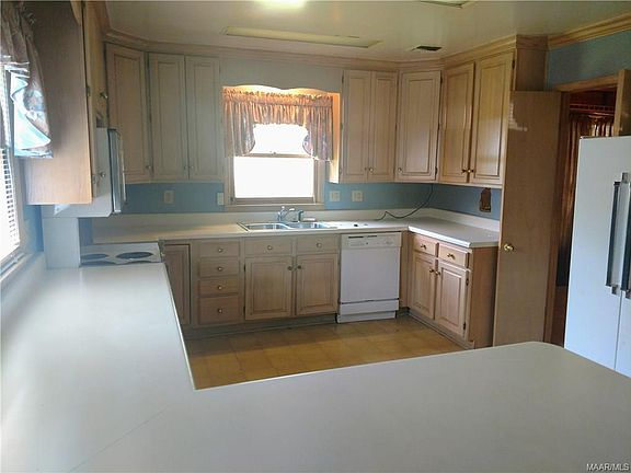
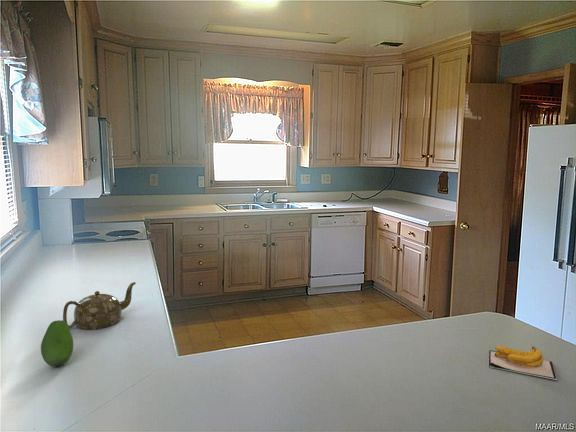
+ banana (521, 357)
+ fruit (56, 342)
+ teapot (101, 305)
